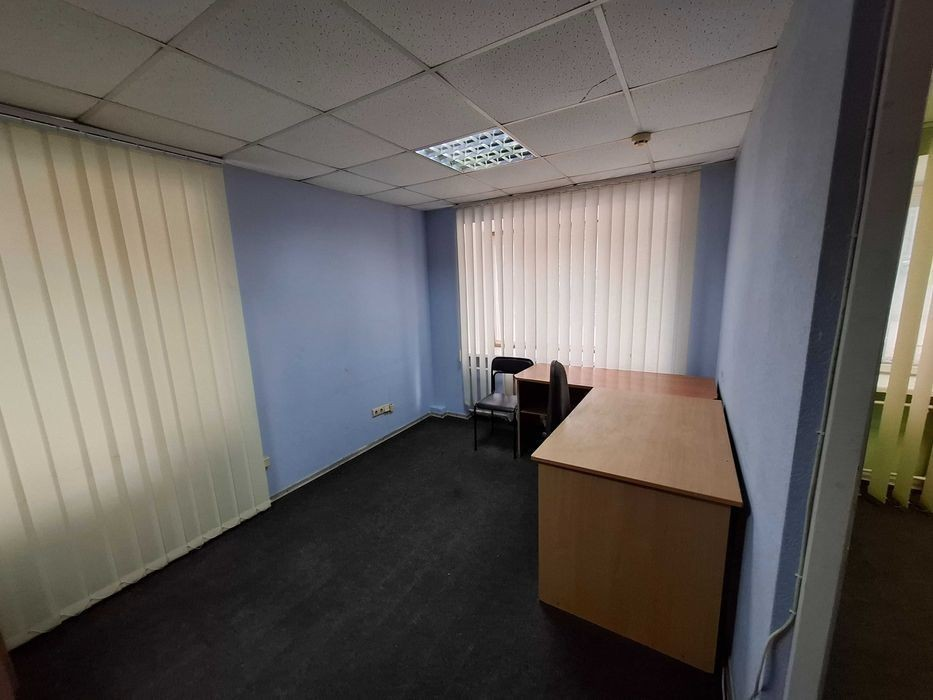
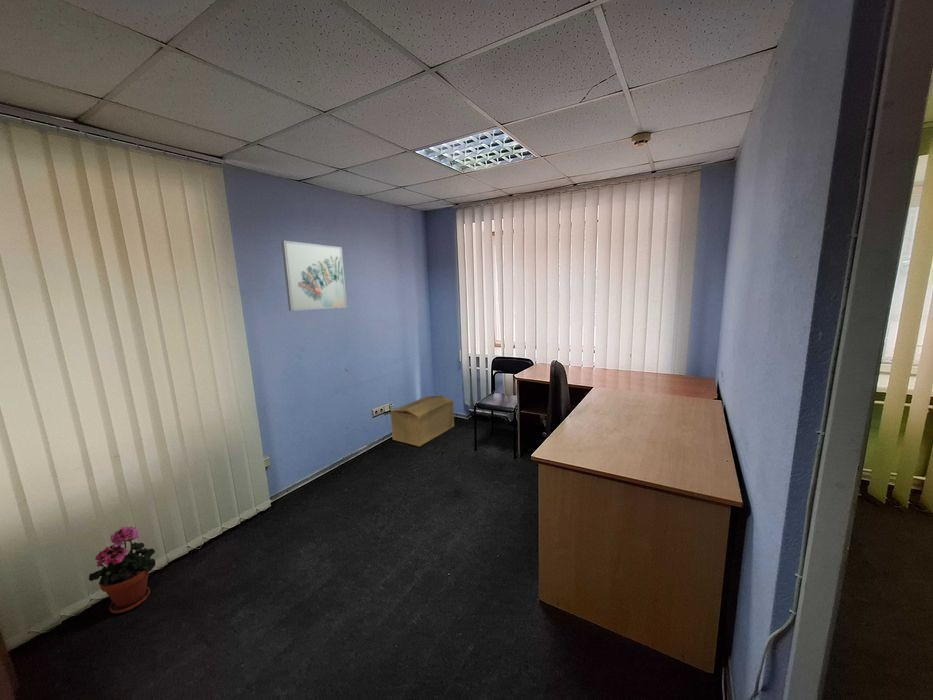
+ wall art (316, 277)
+ potted plant (124, 566)
+ cardboard box (423, 417)
